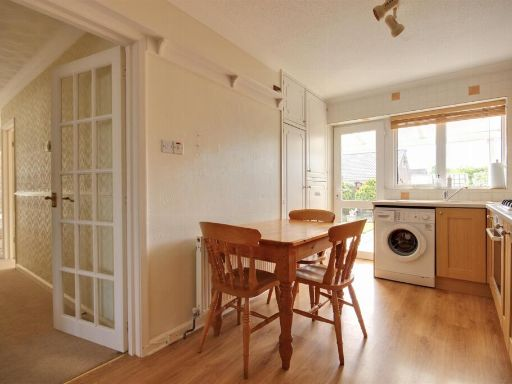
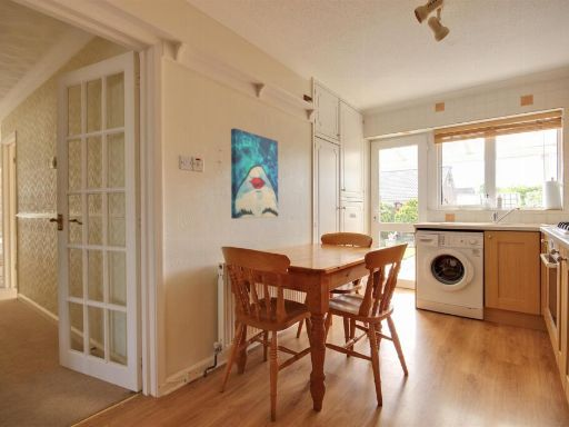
+ wall art (256, 176)
